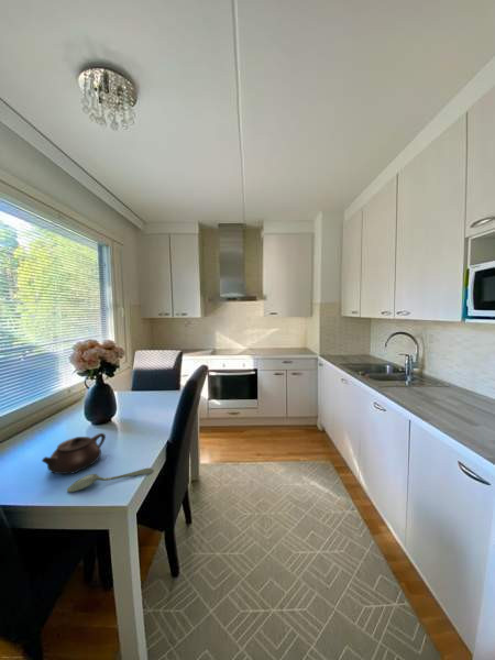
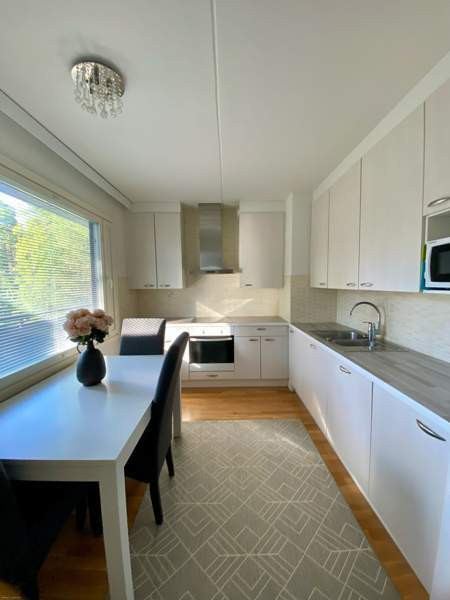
- teapot (76, 451)
- spoon (113, 476)
